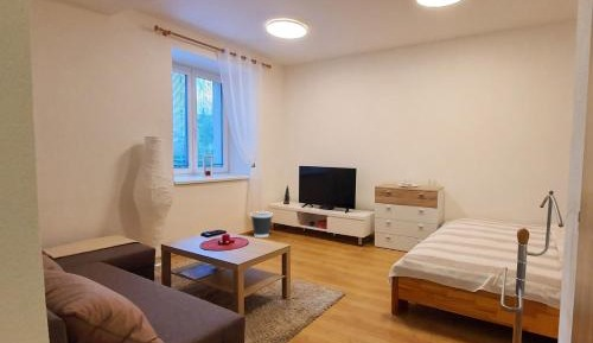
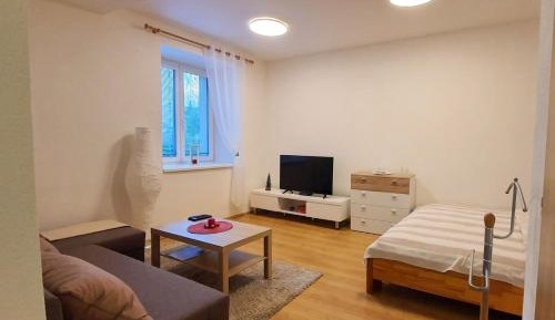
- wastebasket (261, 224)
